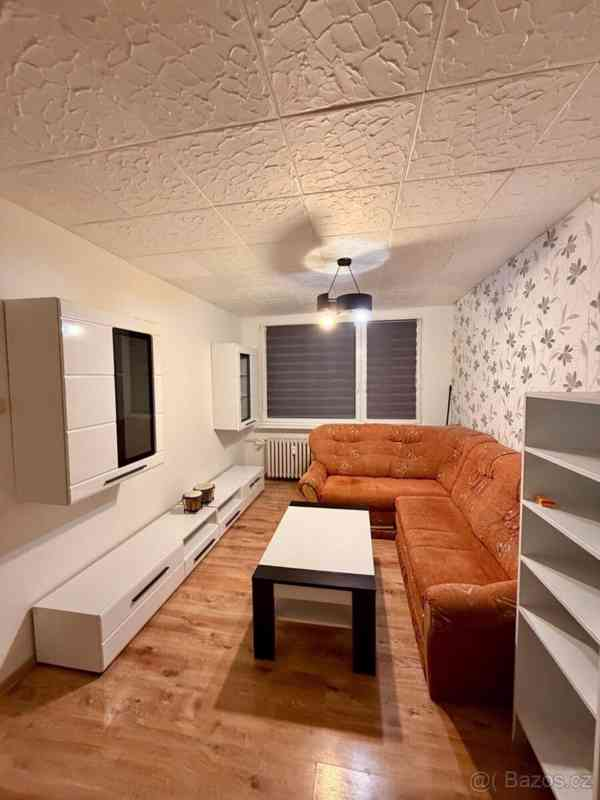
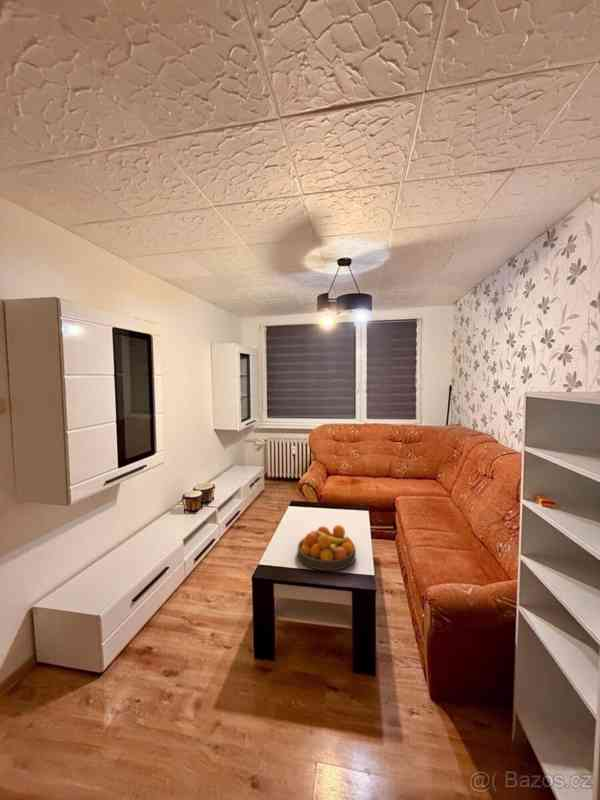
+ fruit bowl (326, 542)
